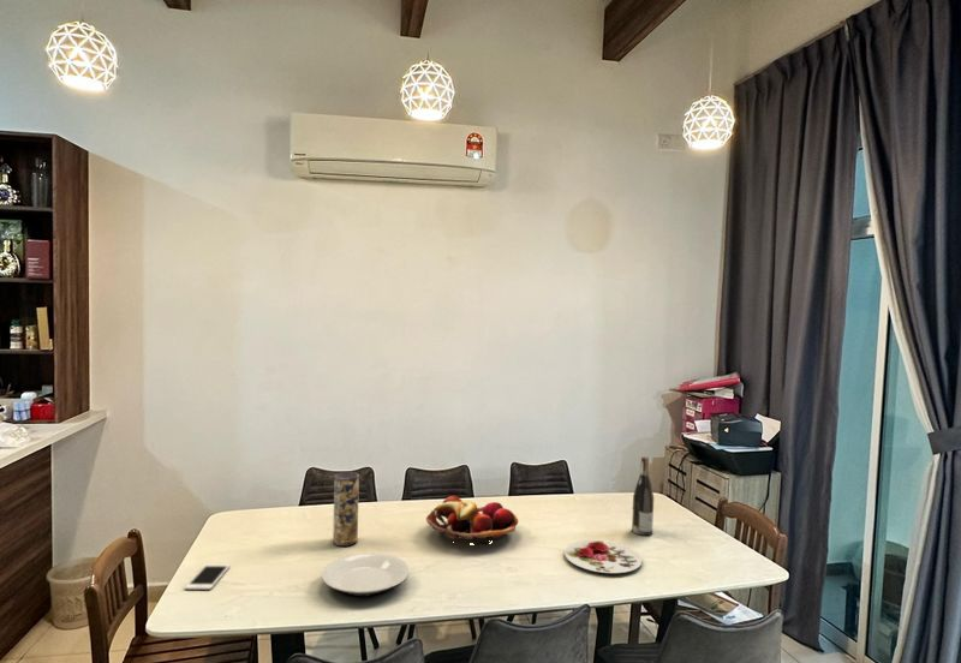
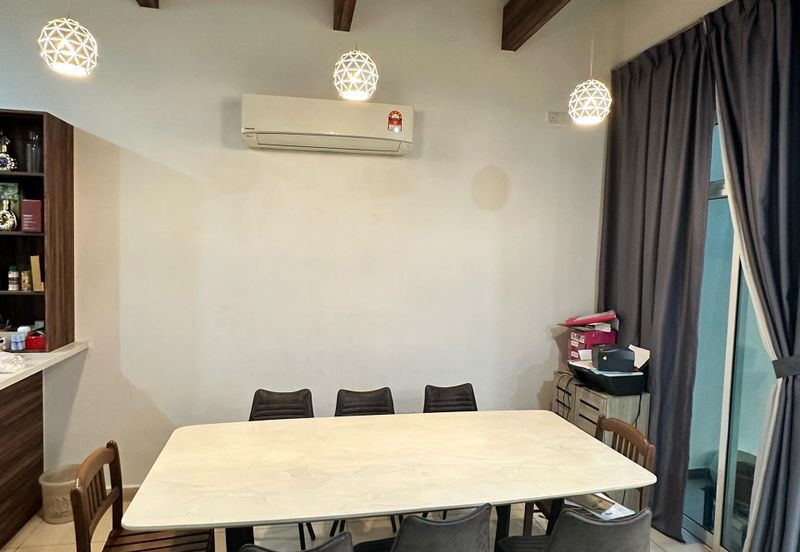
- wine bottle (643, 494)
- plate (365, 577)
- cell phone (208, 575)
- fruit basket (471, 518)
- vase (346, 508)
- plate (602, 555)
